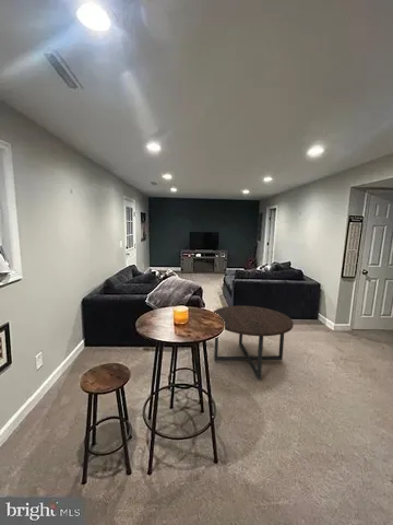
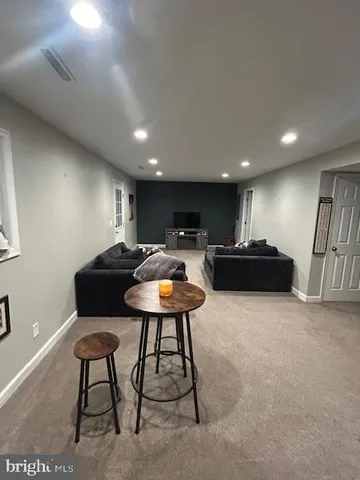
- coffee table (249, 335)
